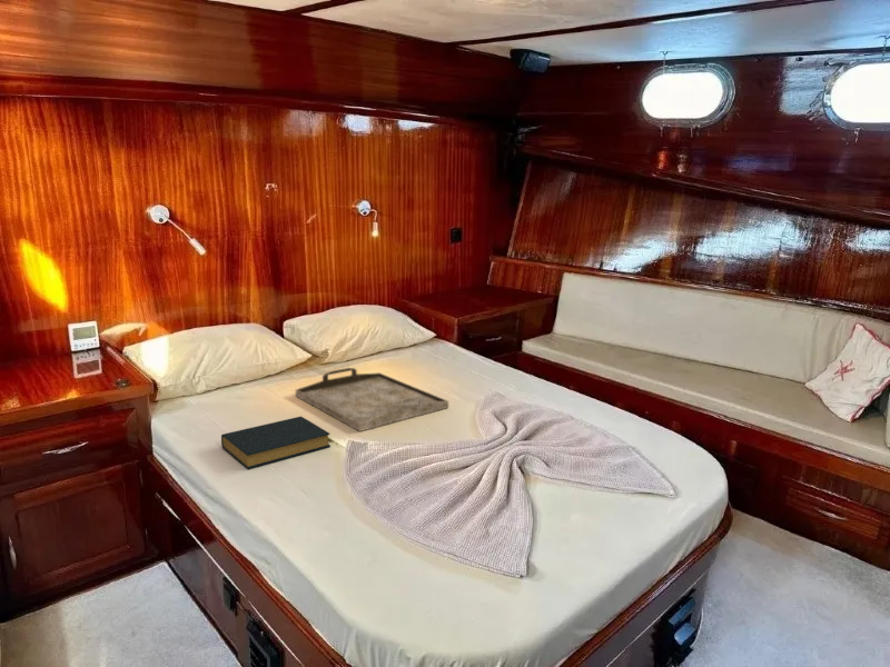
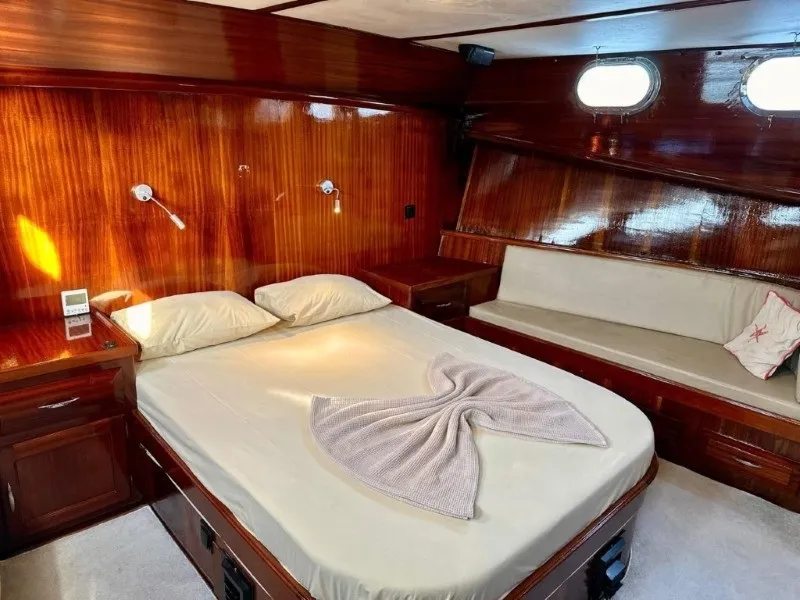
- hardback book (276, 439)
- serving tray (370, 392)
